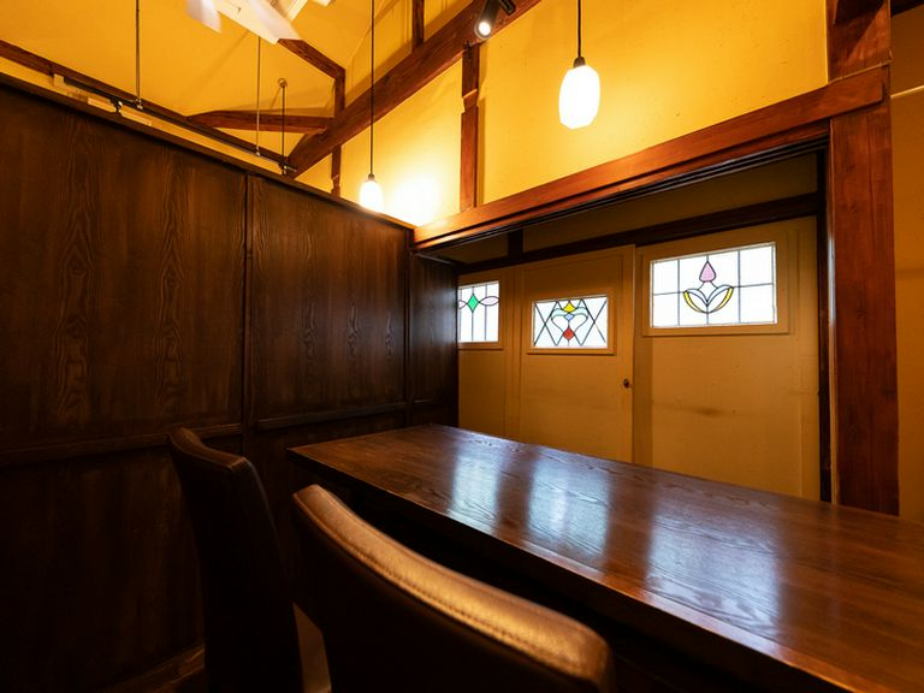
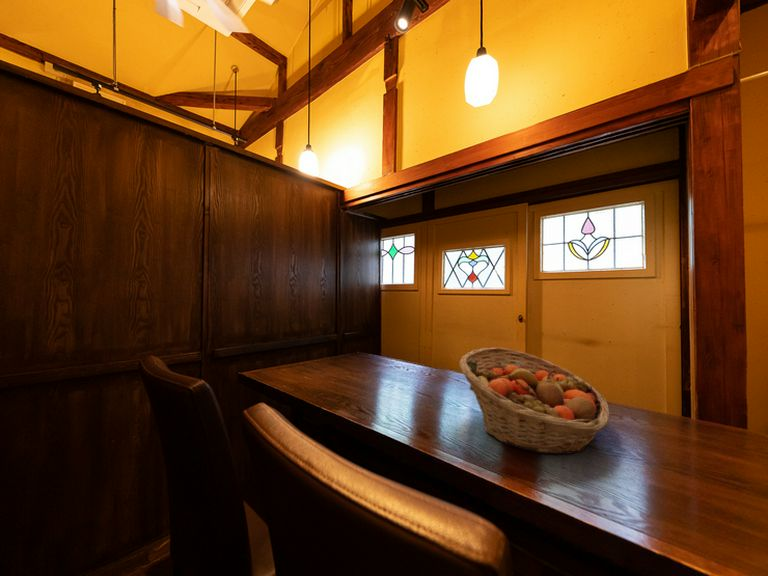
+ fruit basket (530, 391)
